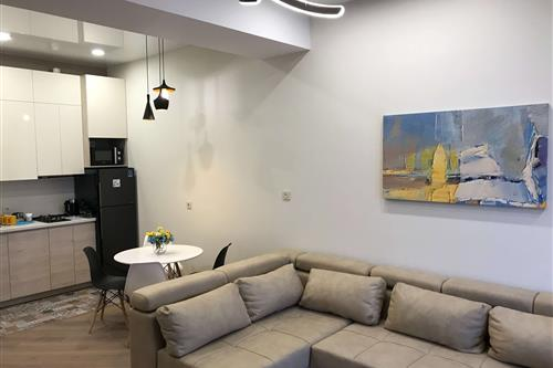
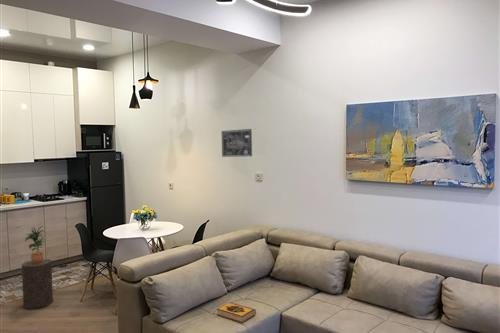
+ potted plant (34, 244)
+ stool (37, 283)
+ hardback book (236, 311)
+ wall art (236, 143)
